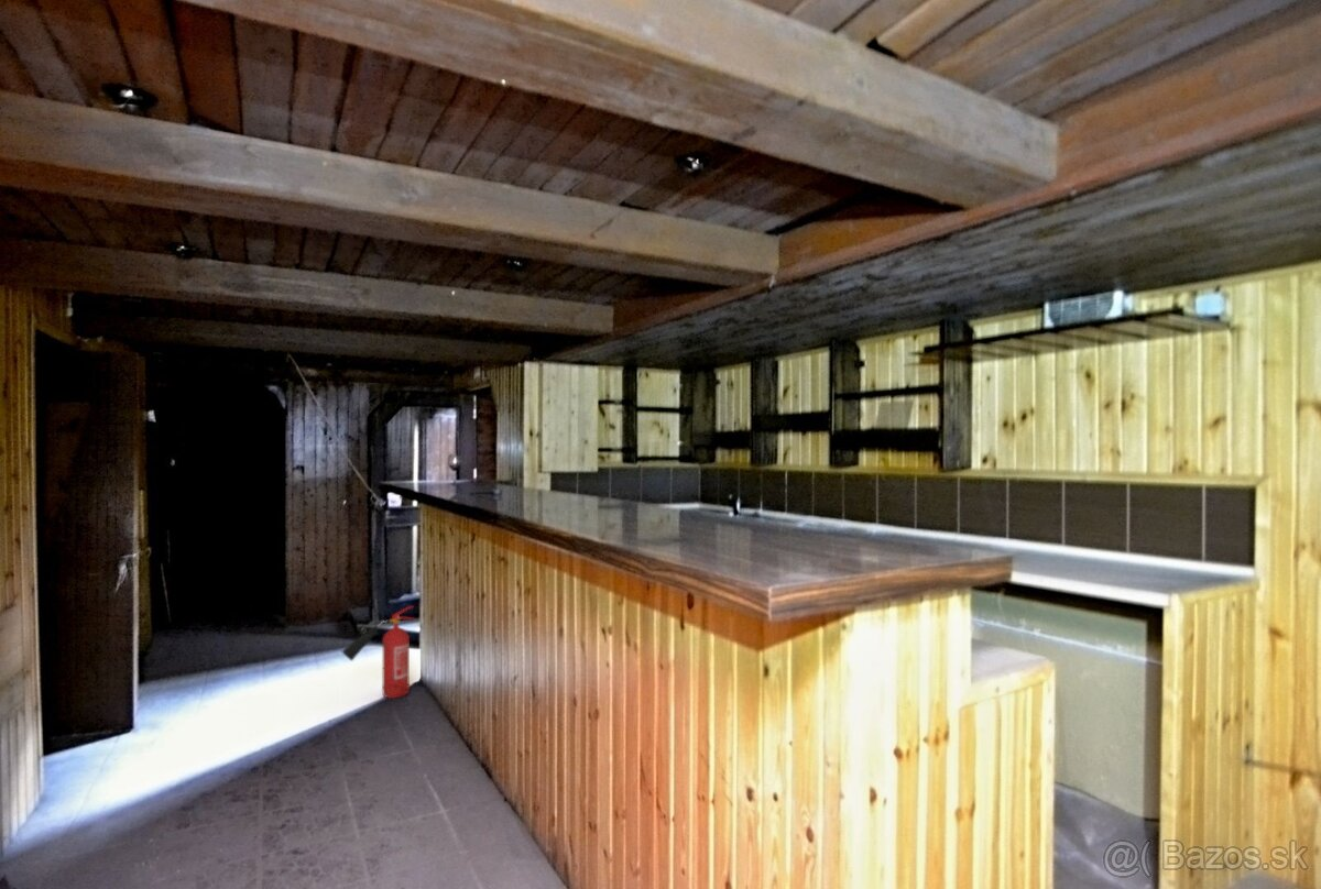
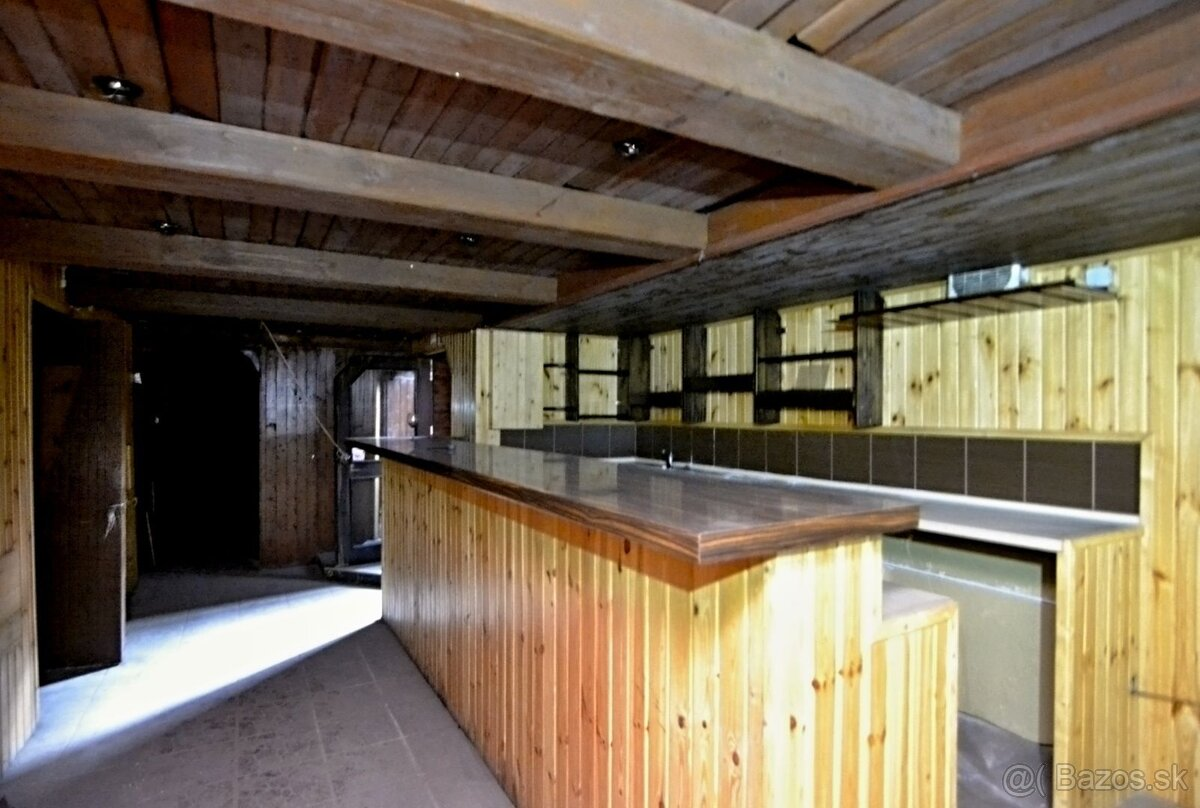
- fire extinguisher (383, 654)
